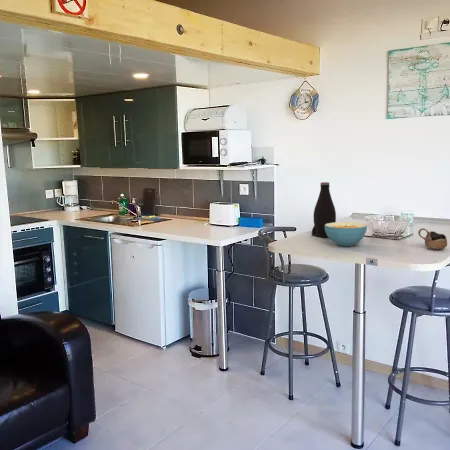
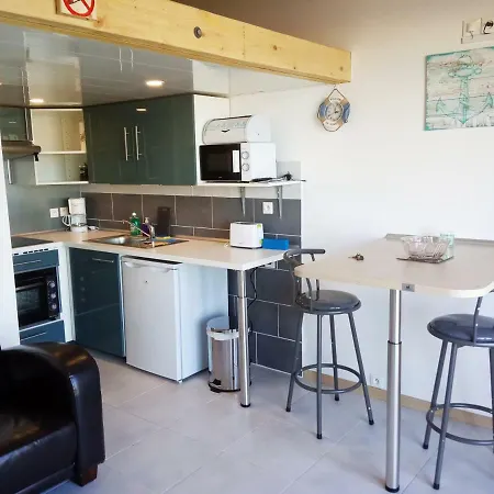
- bottle (324, 209)
- cereal bowl (345, 235)
- cup (432, 238)
